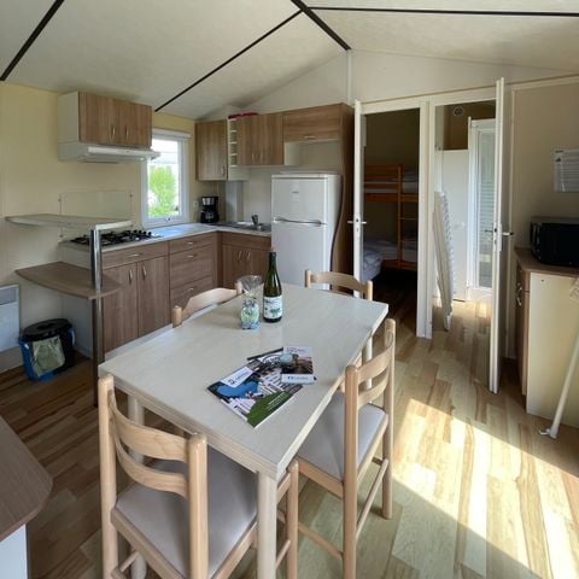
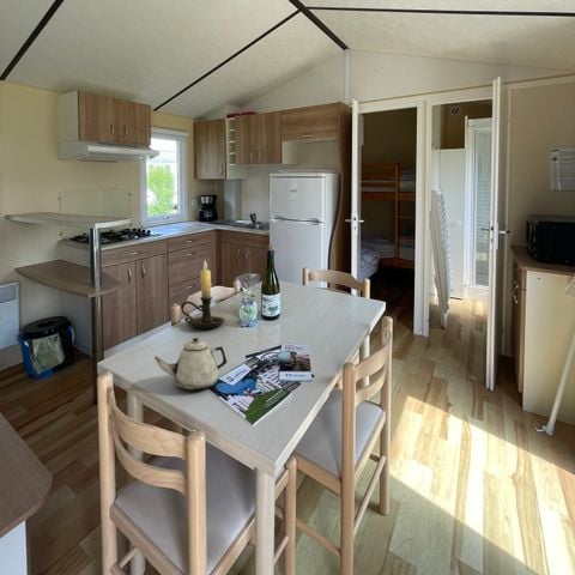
+ teapot (190, 361)
+ candle holder (201, 292)
